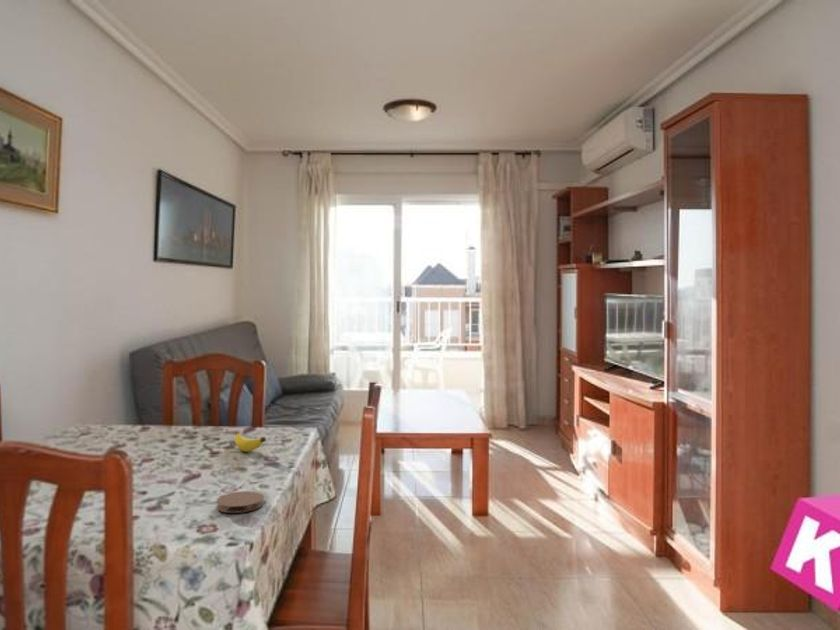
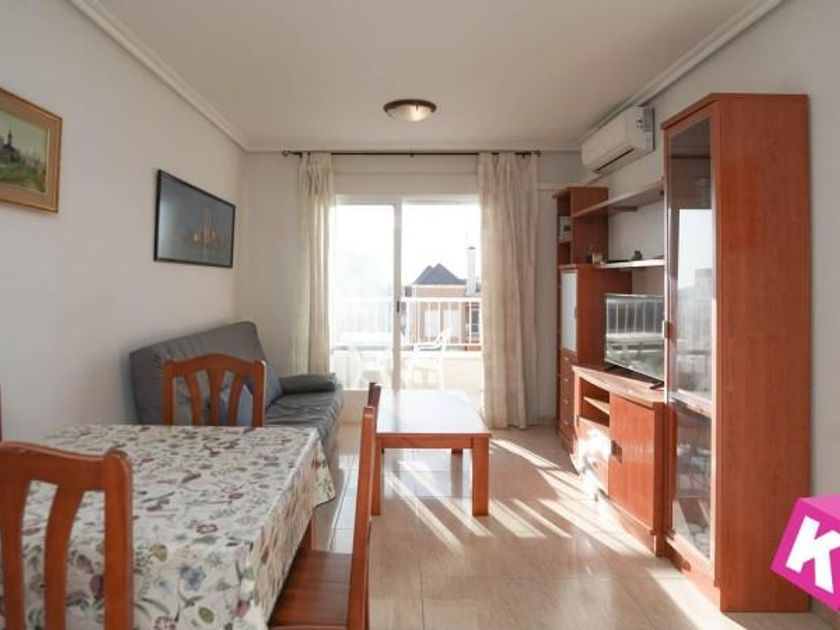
- coaster (240, 501)
- banana (245, 441)
